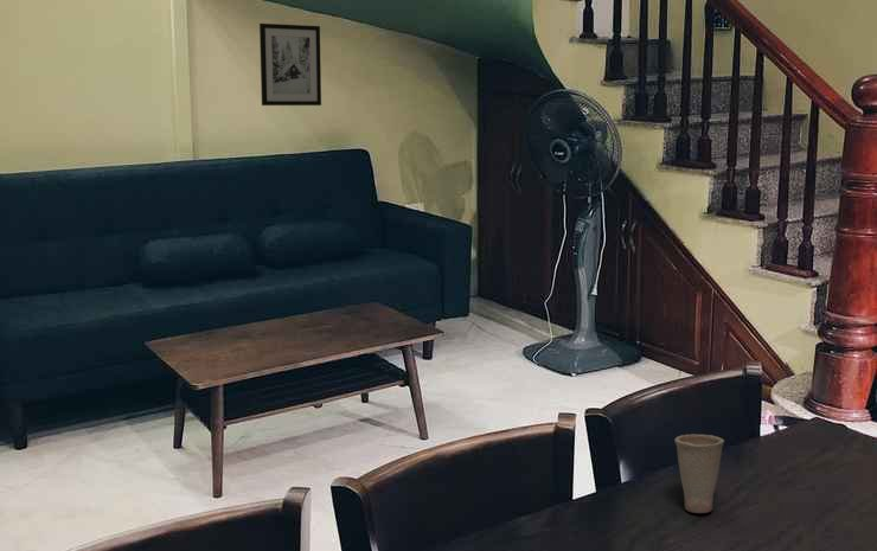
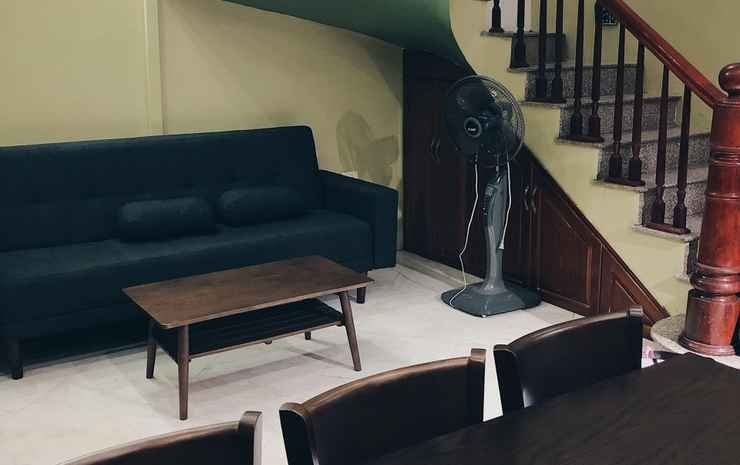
- cup (697, 472)
- wall art (290, 65)
